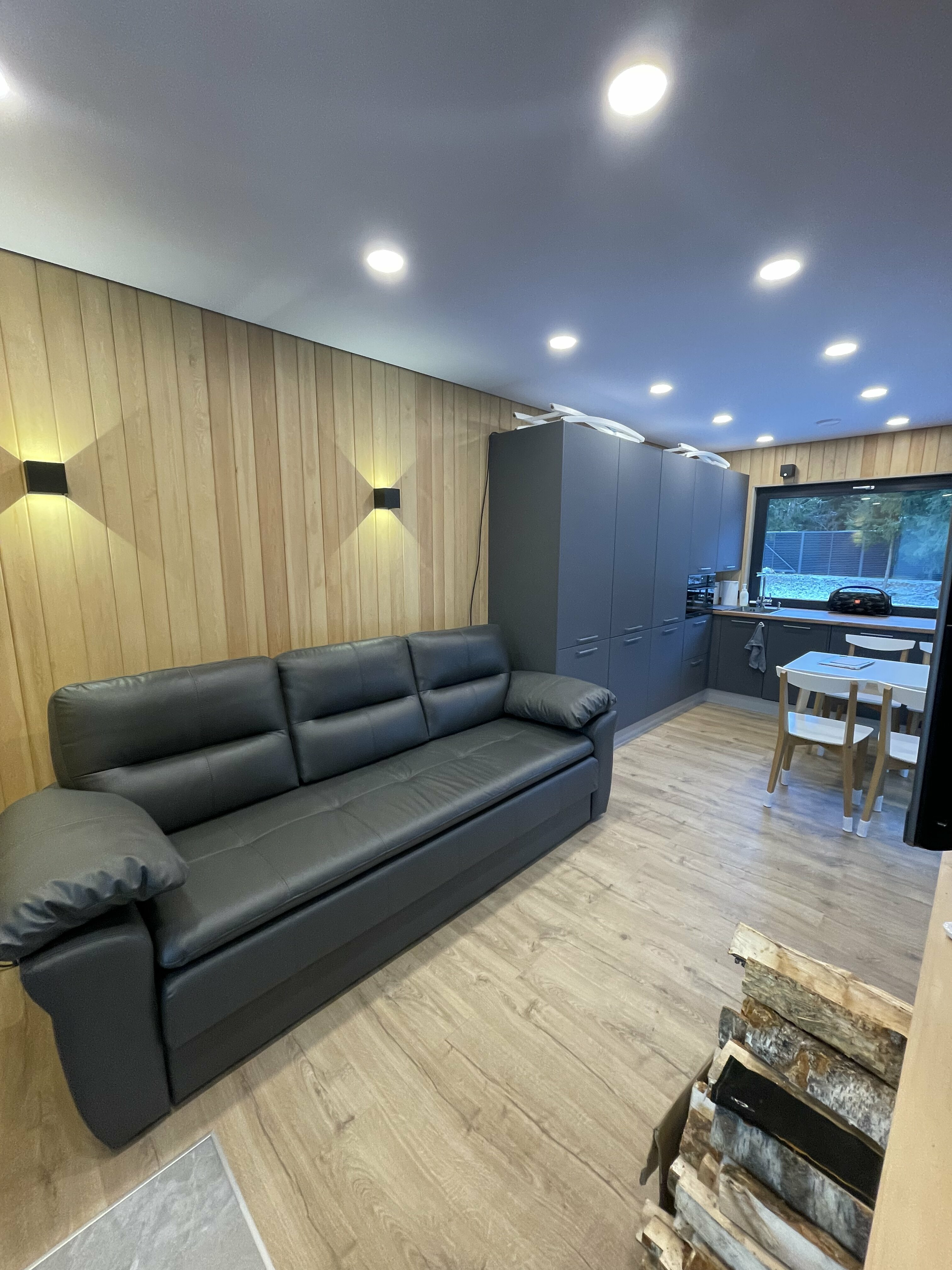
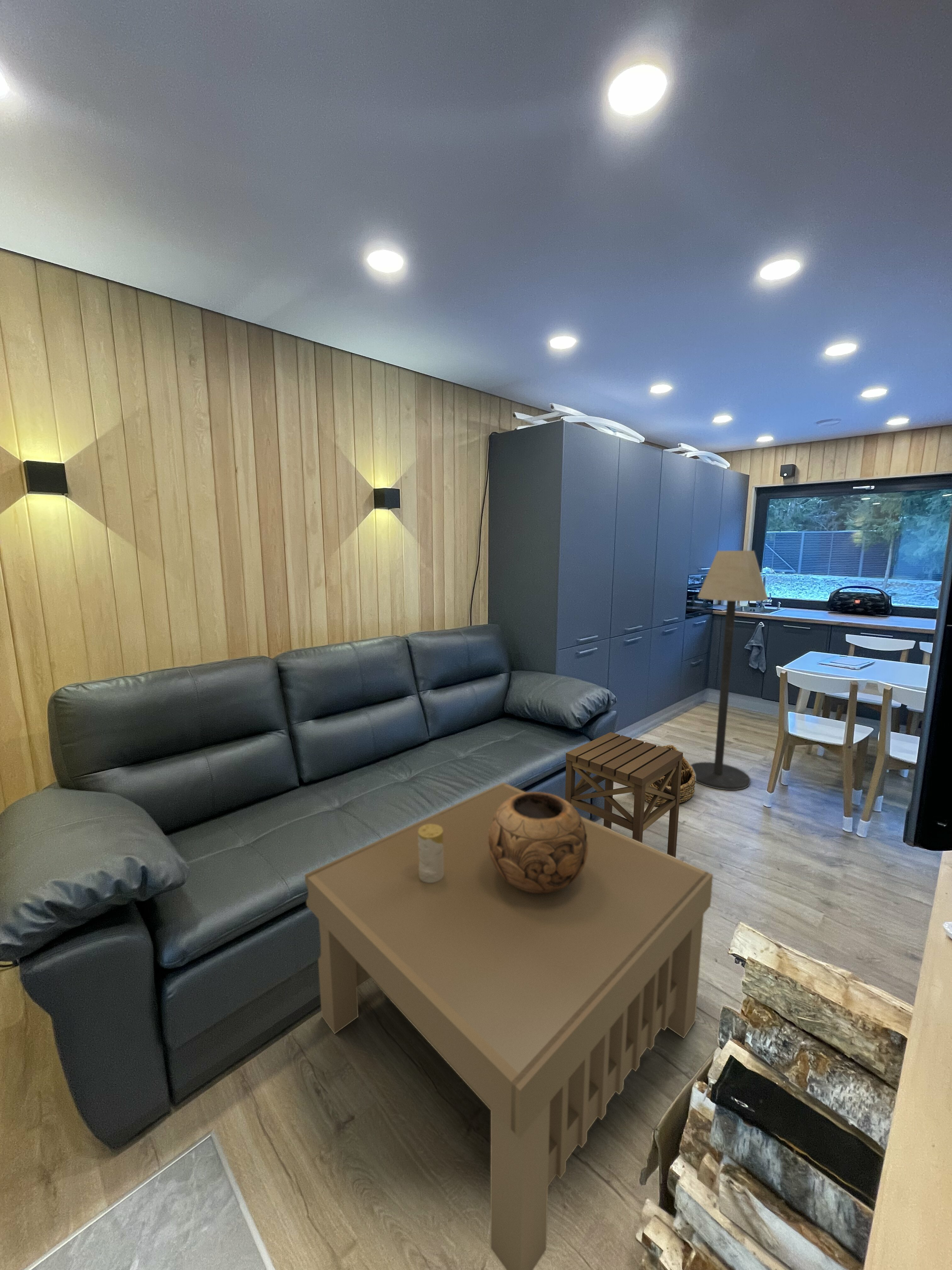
+ decorative bowl (537, 840)
+ floor lamp (726, 668)
+ candle (431, 852)
+ side table (622, 807)
+ basket (666, 775)
+ coffee table (508, 948)
